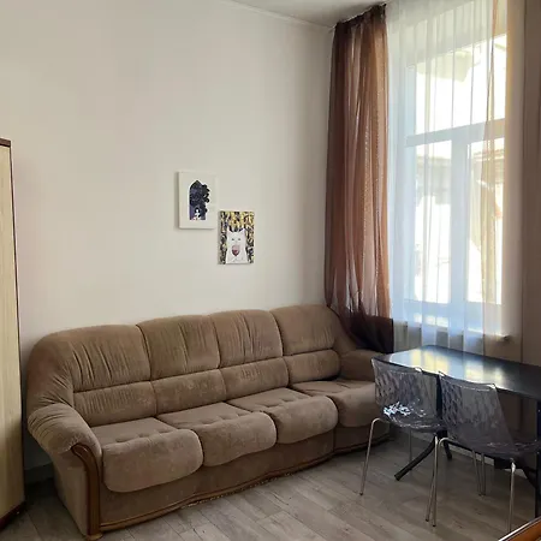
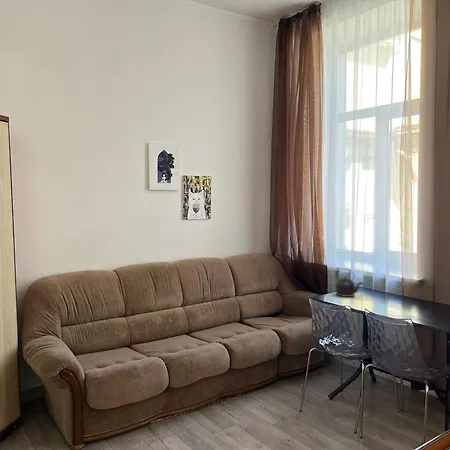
+ kettle (349, 282)
